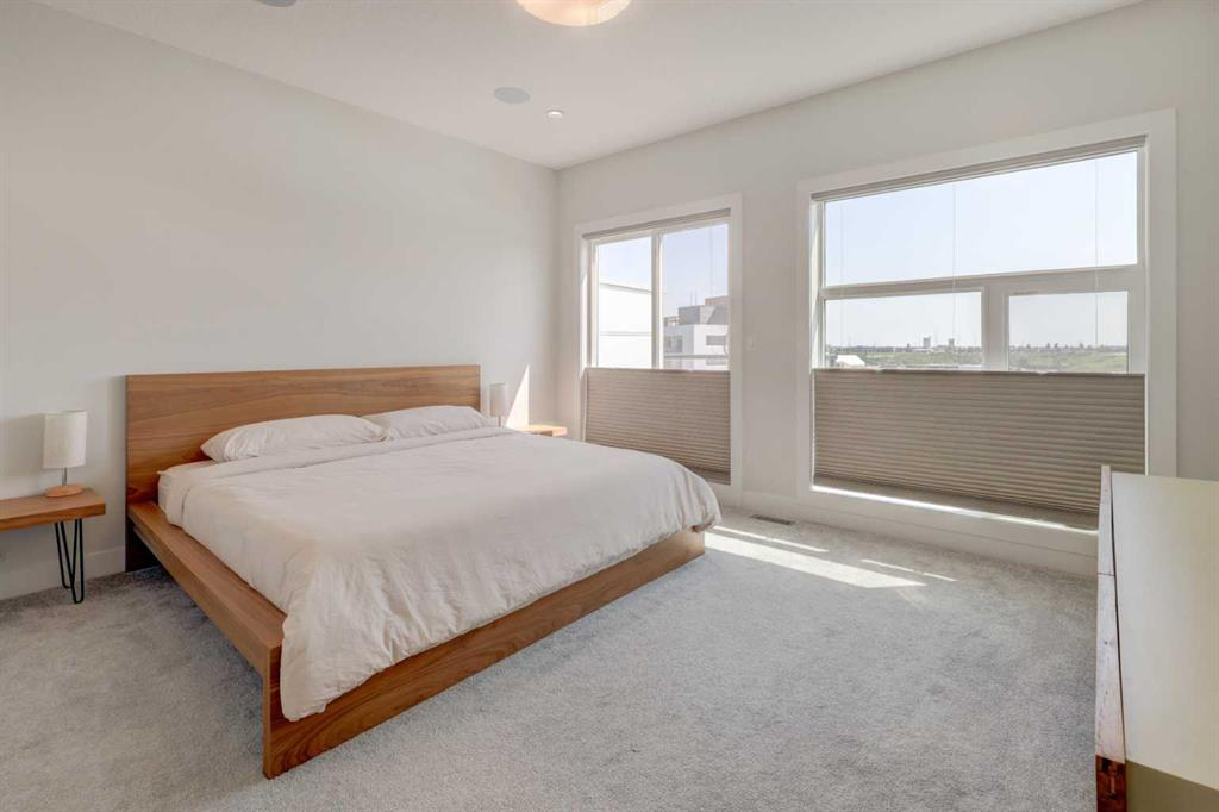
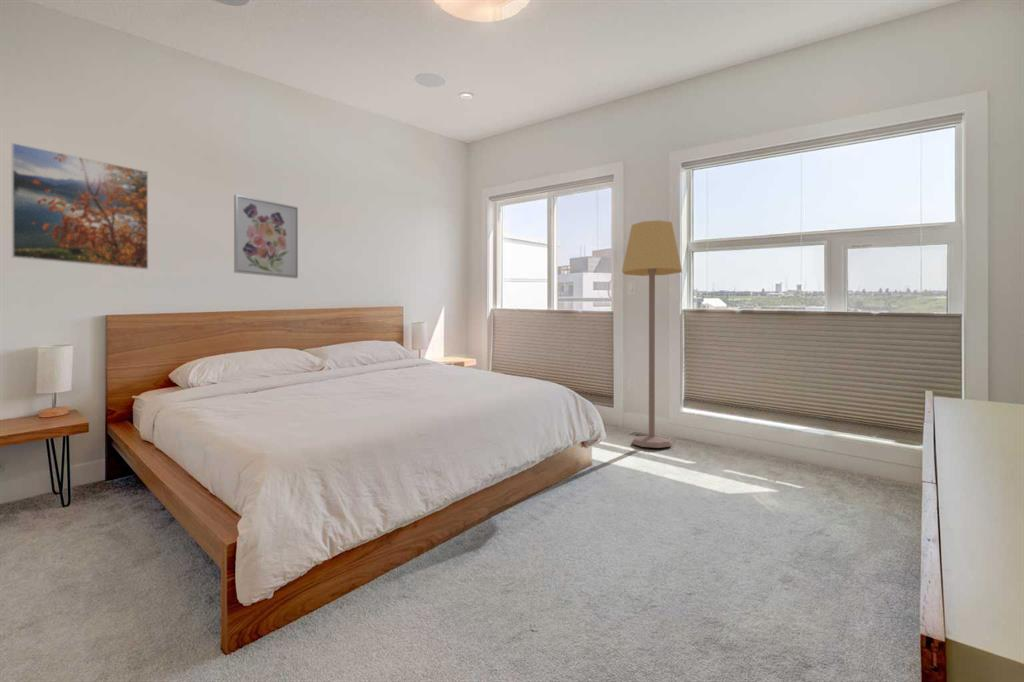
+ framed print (85, 211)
+ wall art (267, 238)
+ lamp (651, 334)
